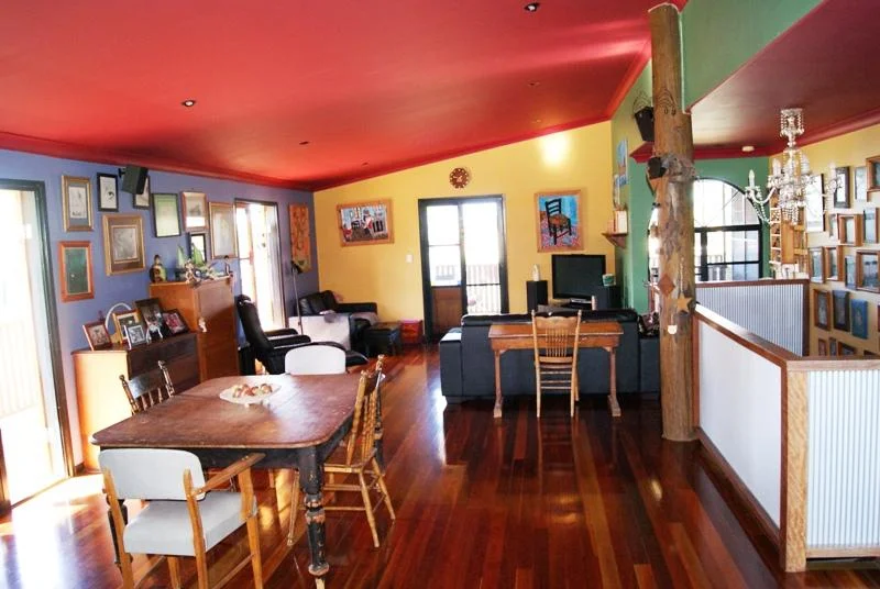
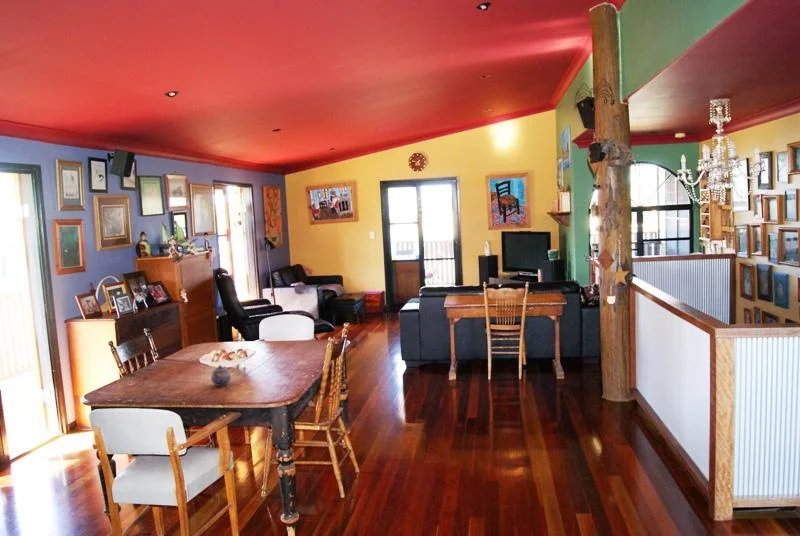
+ teapot (220, 374)
